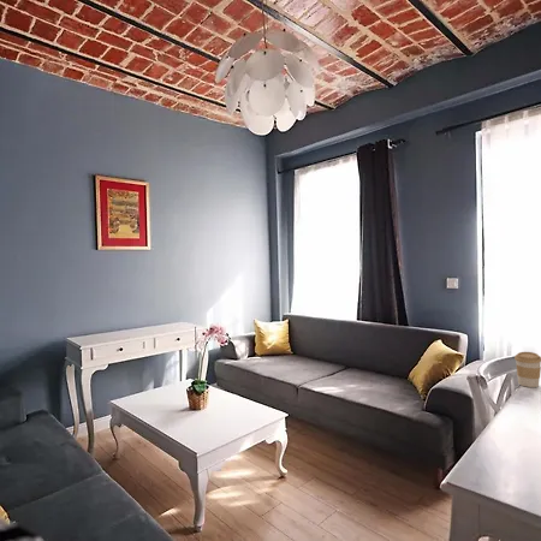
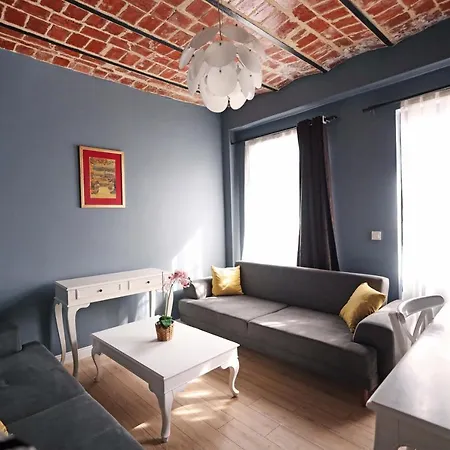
- coffee cup (528, 368)
